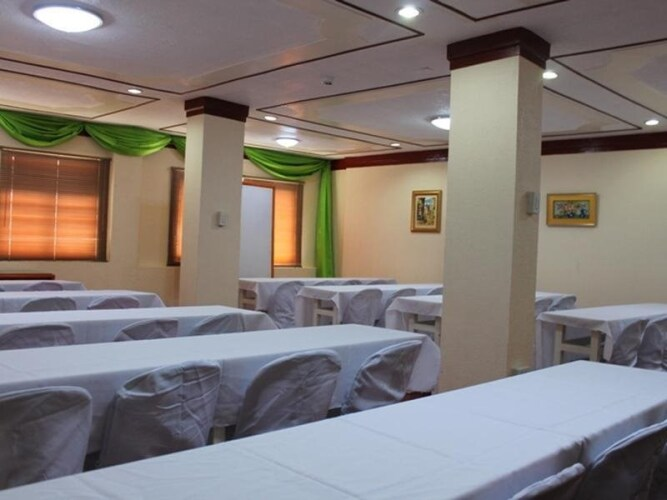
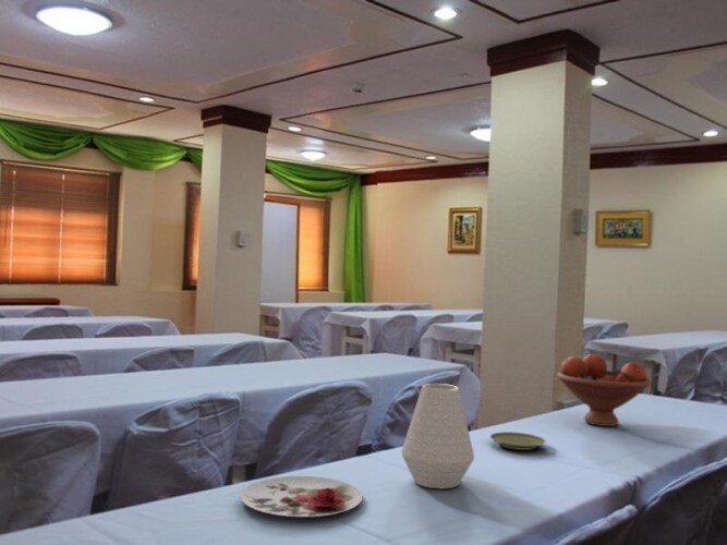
+ fruit bowl (602, 390)
+ plate (301, 494)
+ plate (517, 441)
+ vase (438, 434)
